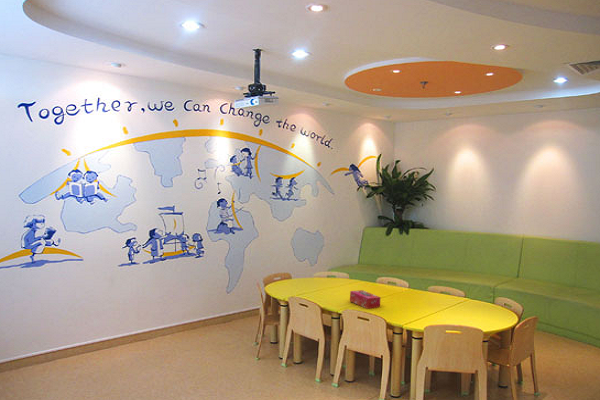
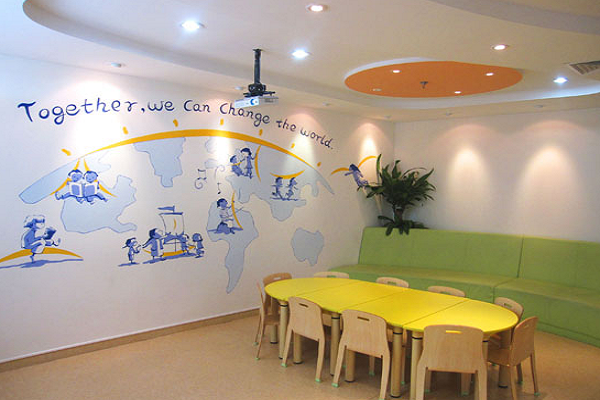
- tissue box (364, 299)
